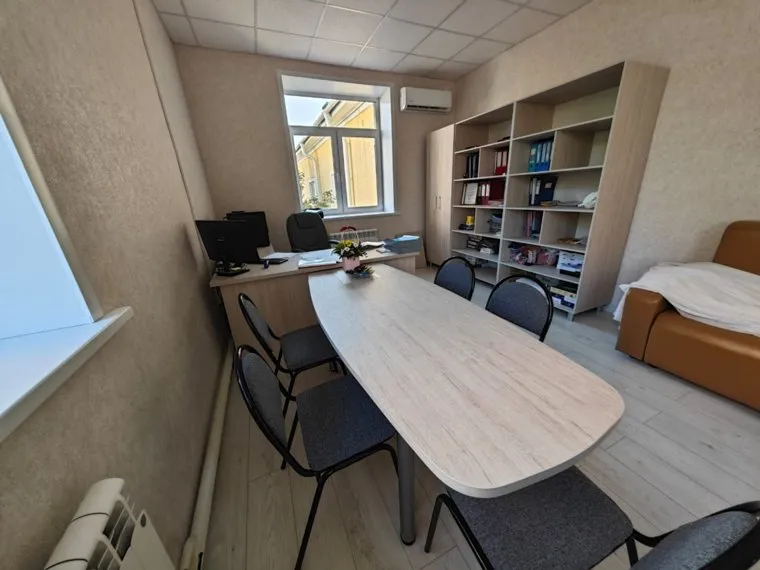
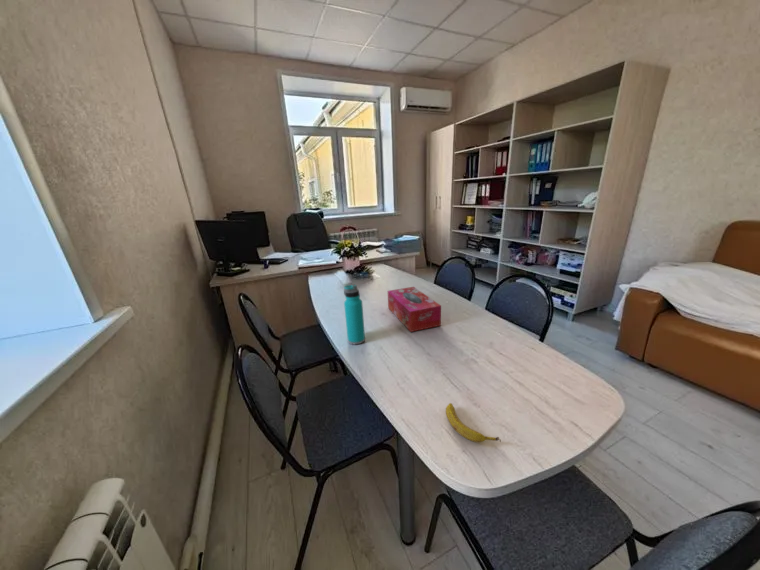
+ tissue box (412, 307)
+ water bottle (354, 313)
+ banana (465, 425)
